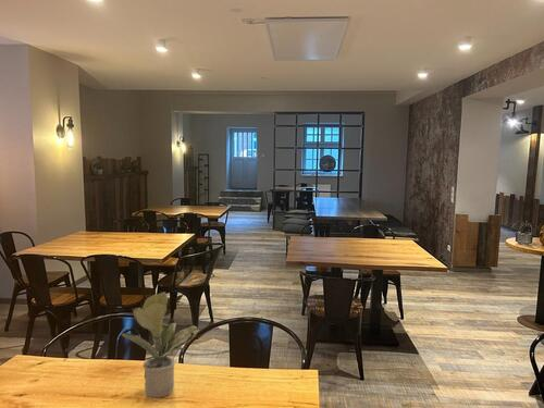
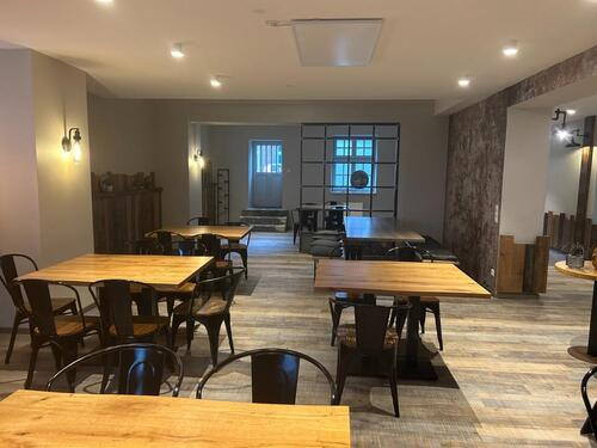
- potted plant (161, 339)
